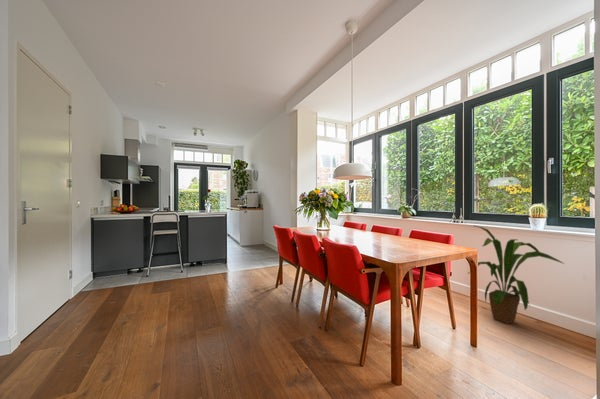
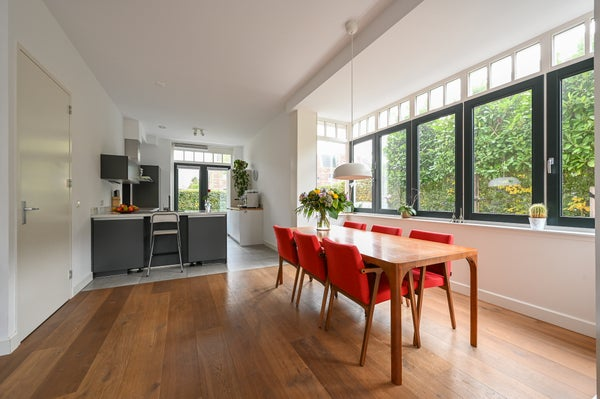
- house plant (512, 276)
